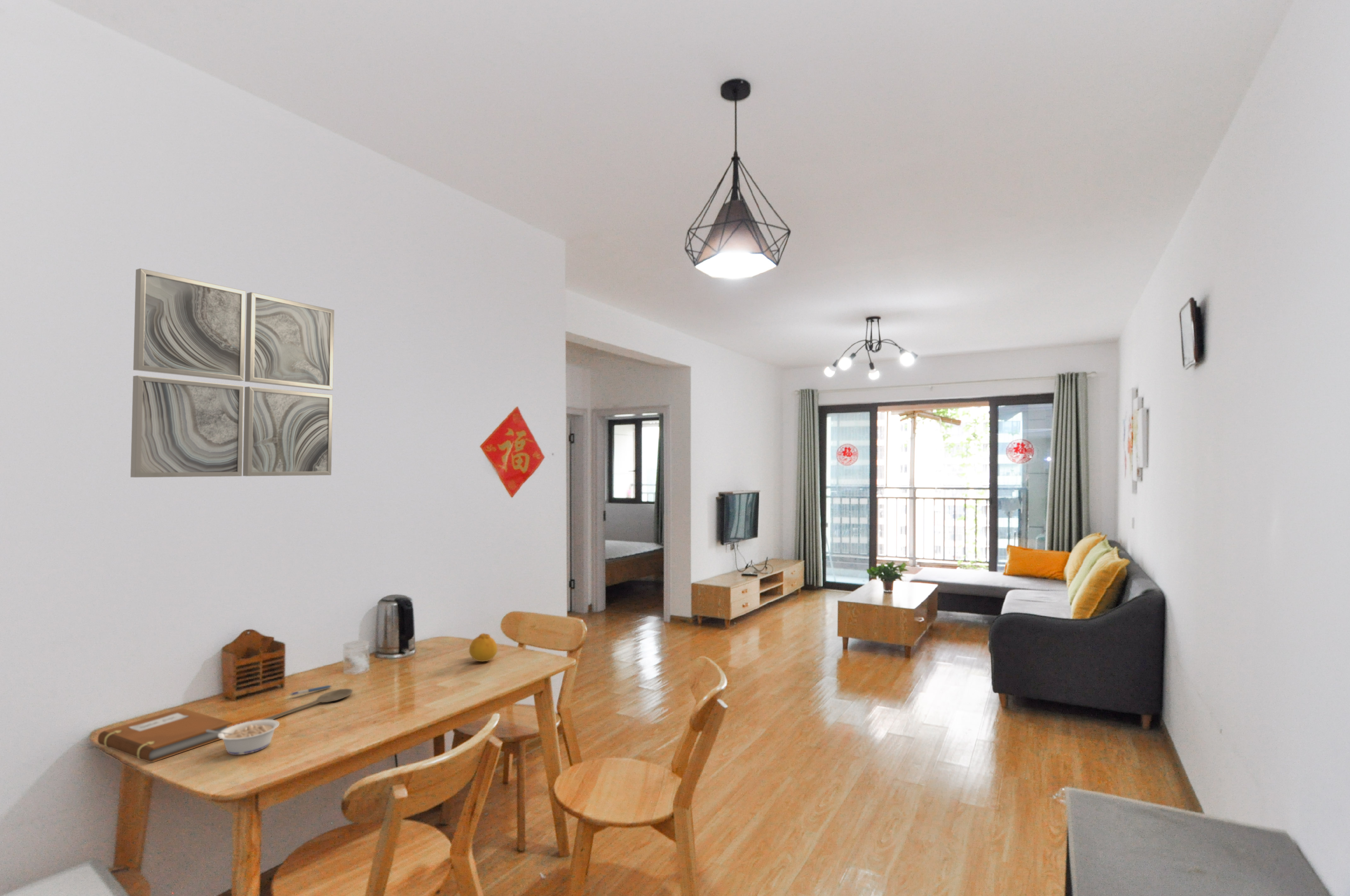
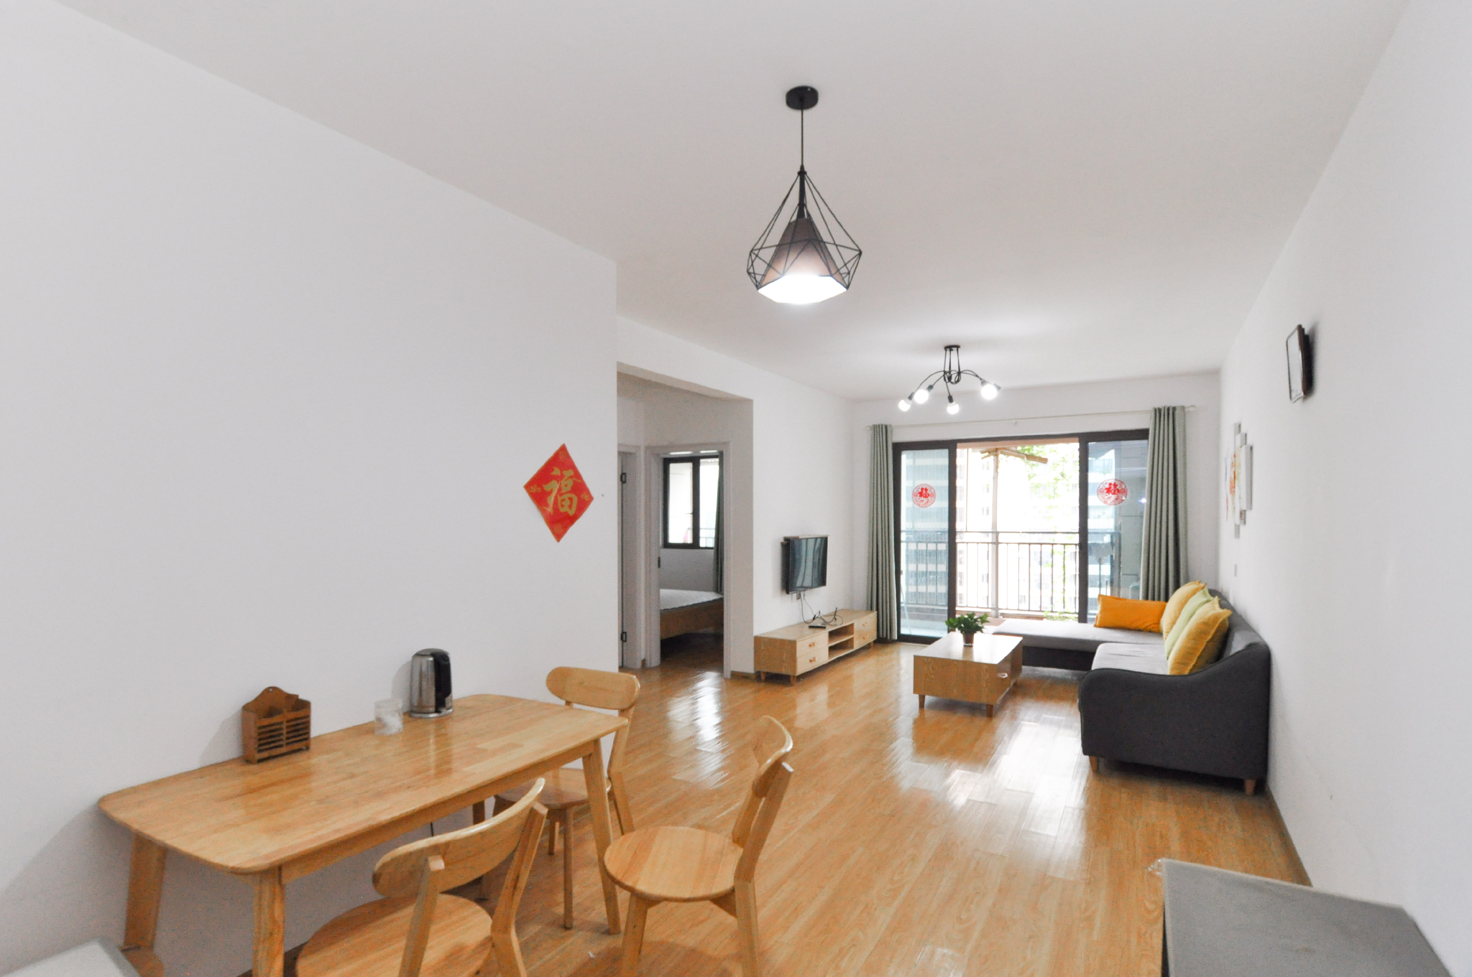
- legume (247, 737)
- wall art (243, 386)
- fruit (484, 647)
- wooden spoon (307, 705)
- notebook (164, 733)
- pen (311, 690)
